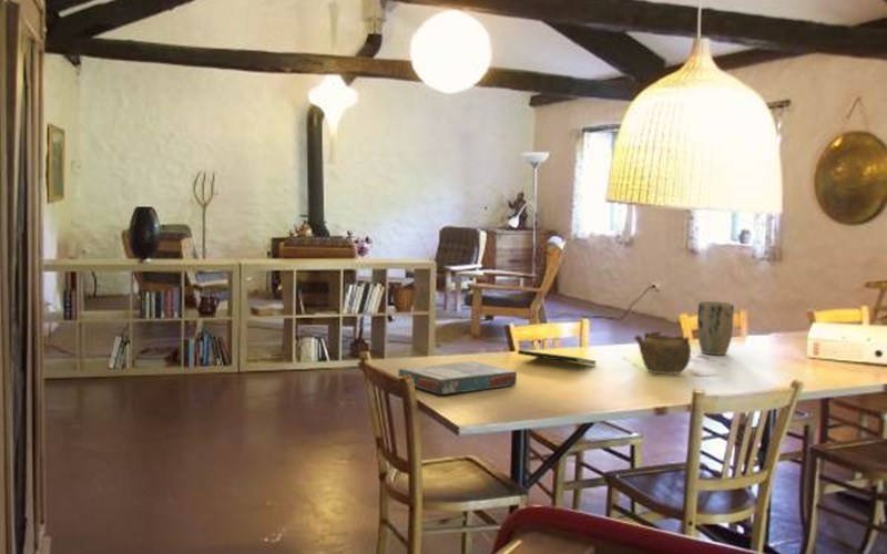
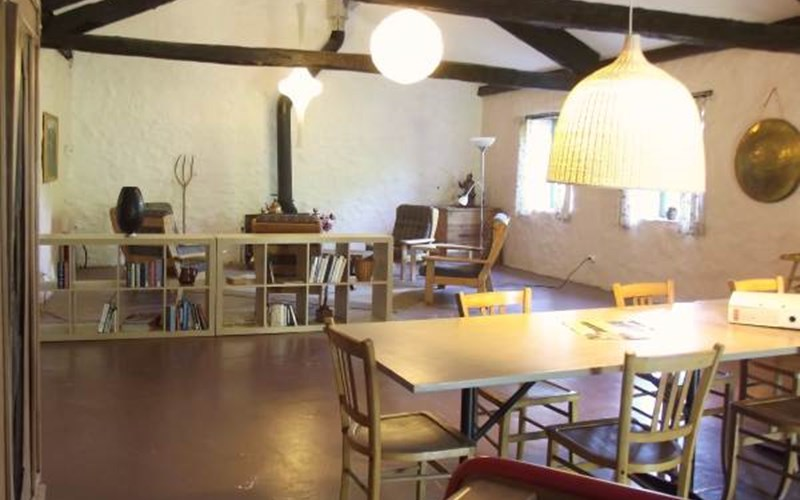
- teapot (661, 351)
- notepad (557, 357)
- plant pot (714, 328)
- board game (457, 377)
